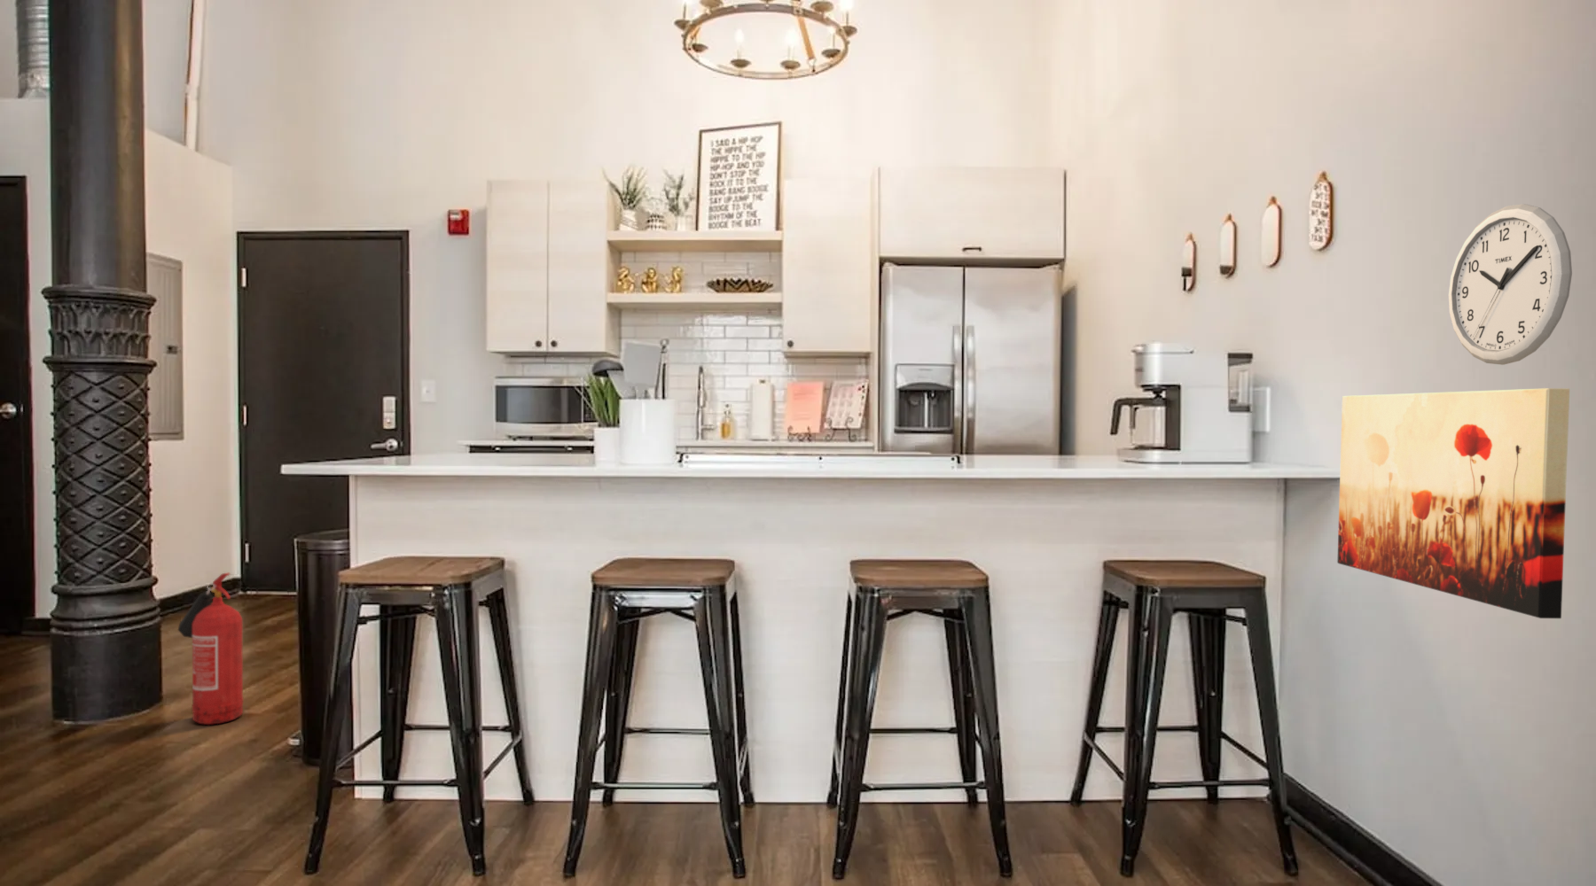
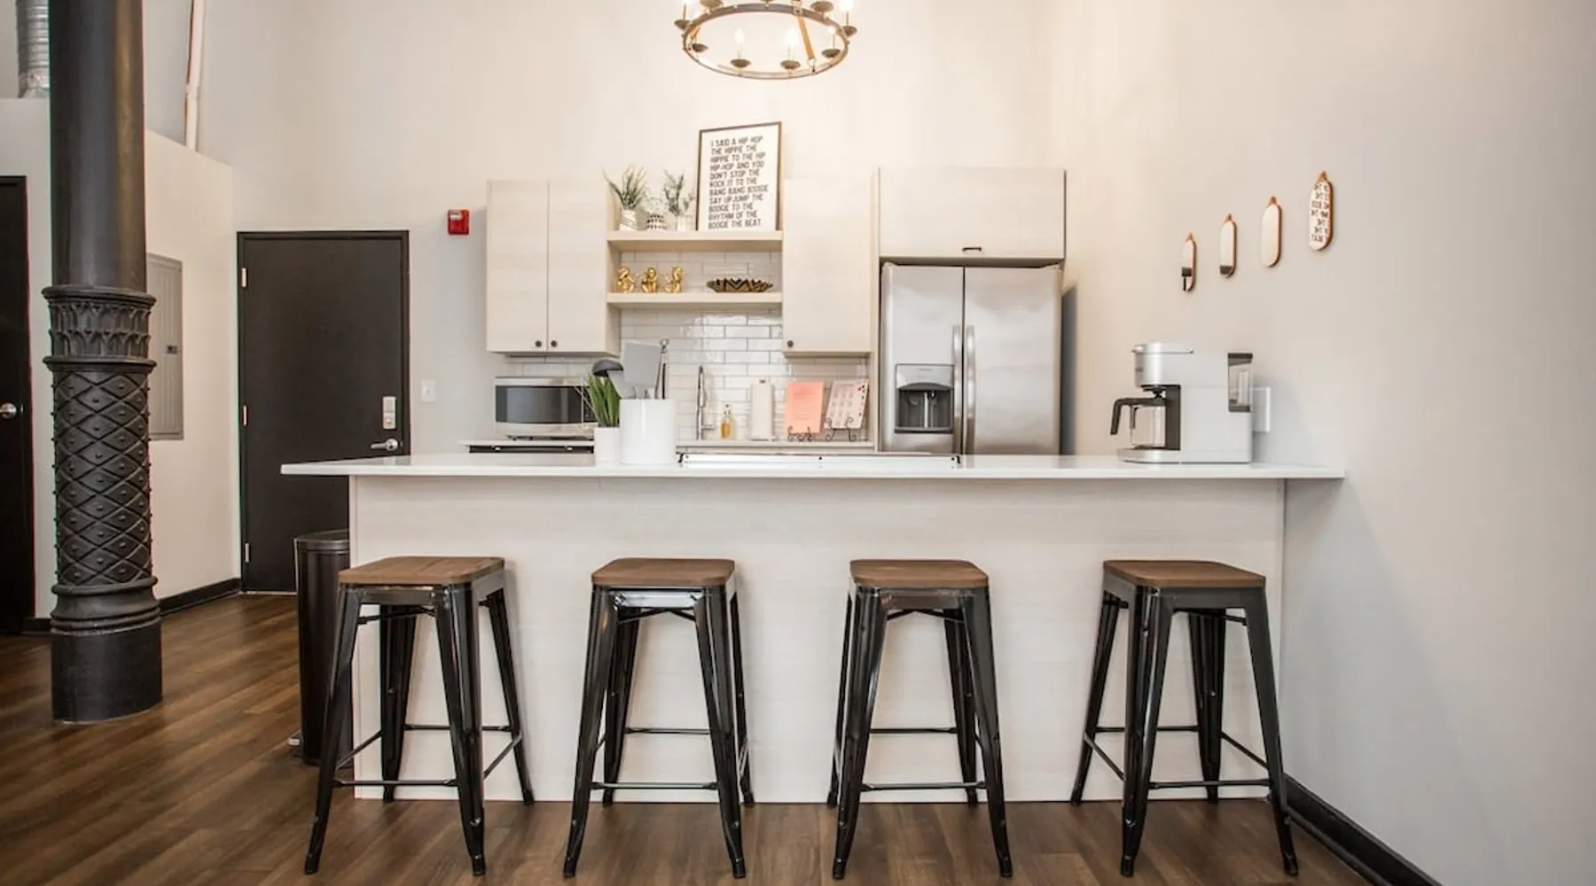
- wall art (1434, 490)
- fire extinguisher (209, 639)
- wall clock (1502, 285)
